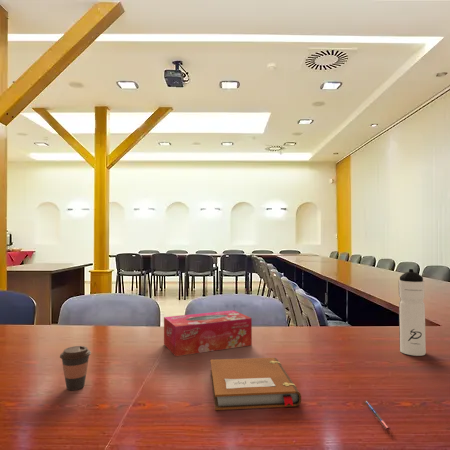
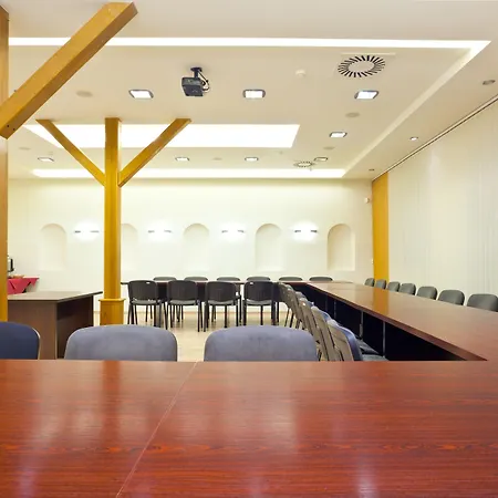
- tissue box (207, 331)
- pen (376, 413)
- water bottle (411, 310)
- coffee cup (75, 368)
- notebook (251, 381)
